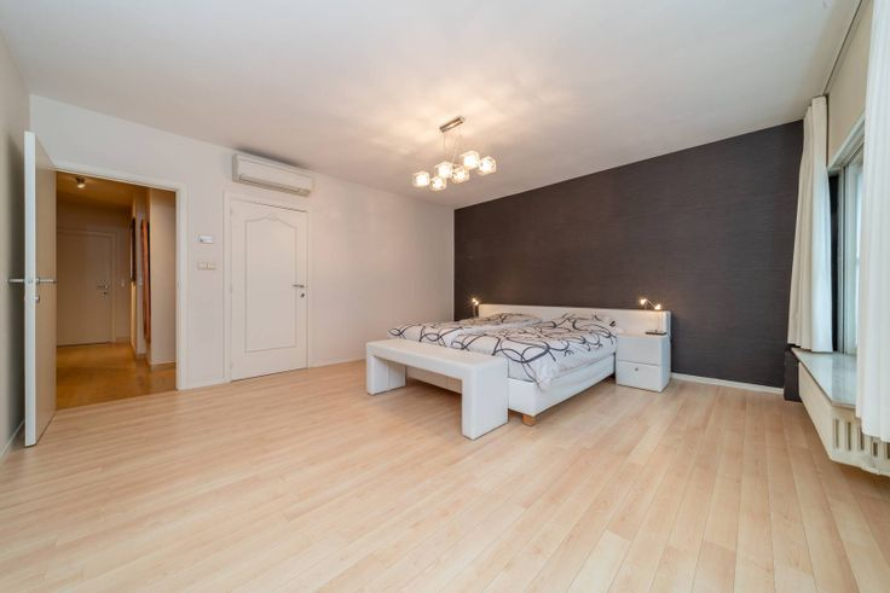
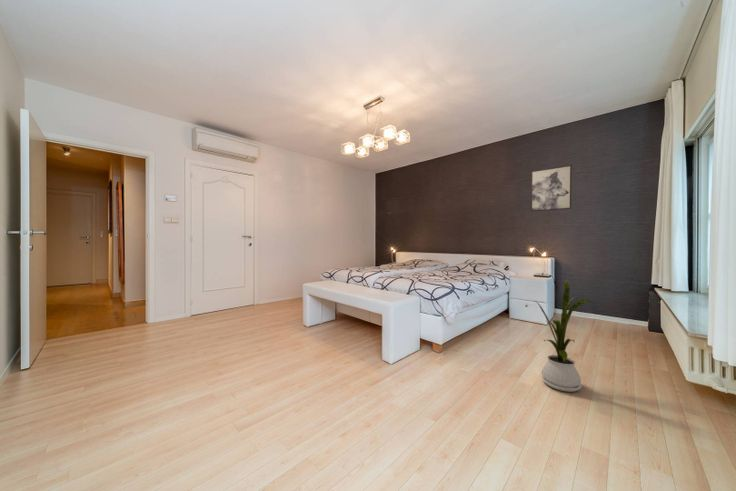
+ house plant (563, 333)
+ wall art (550, 189)
